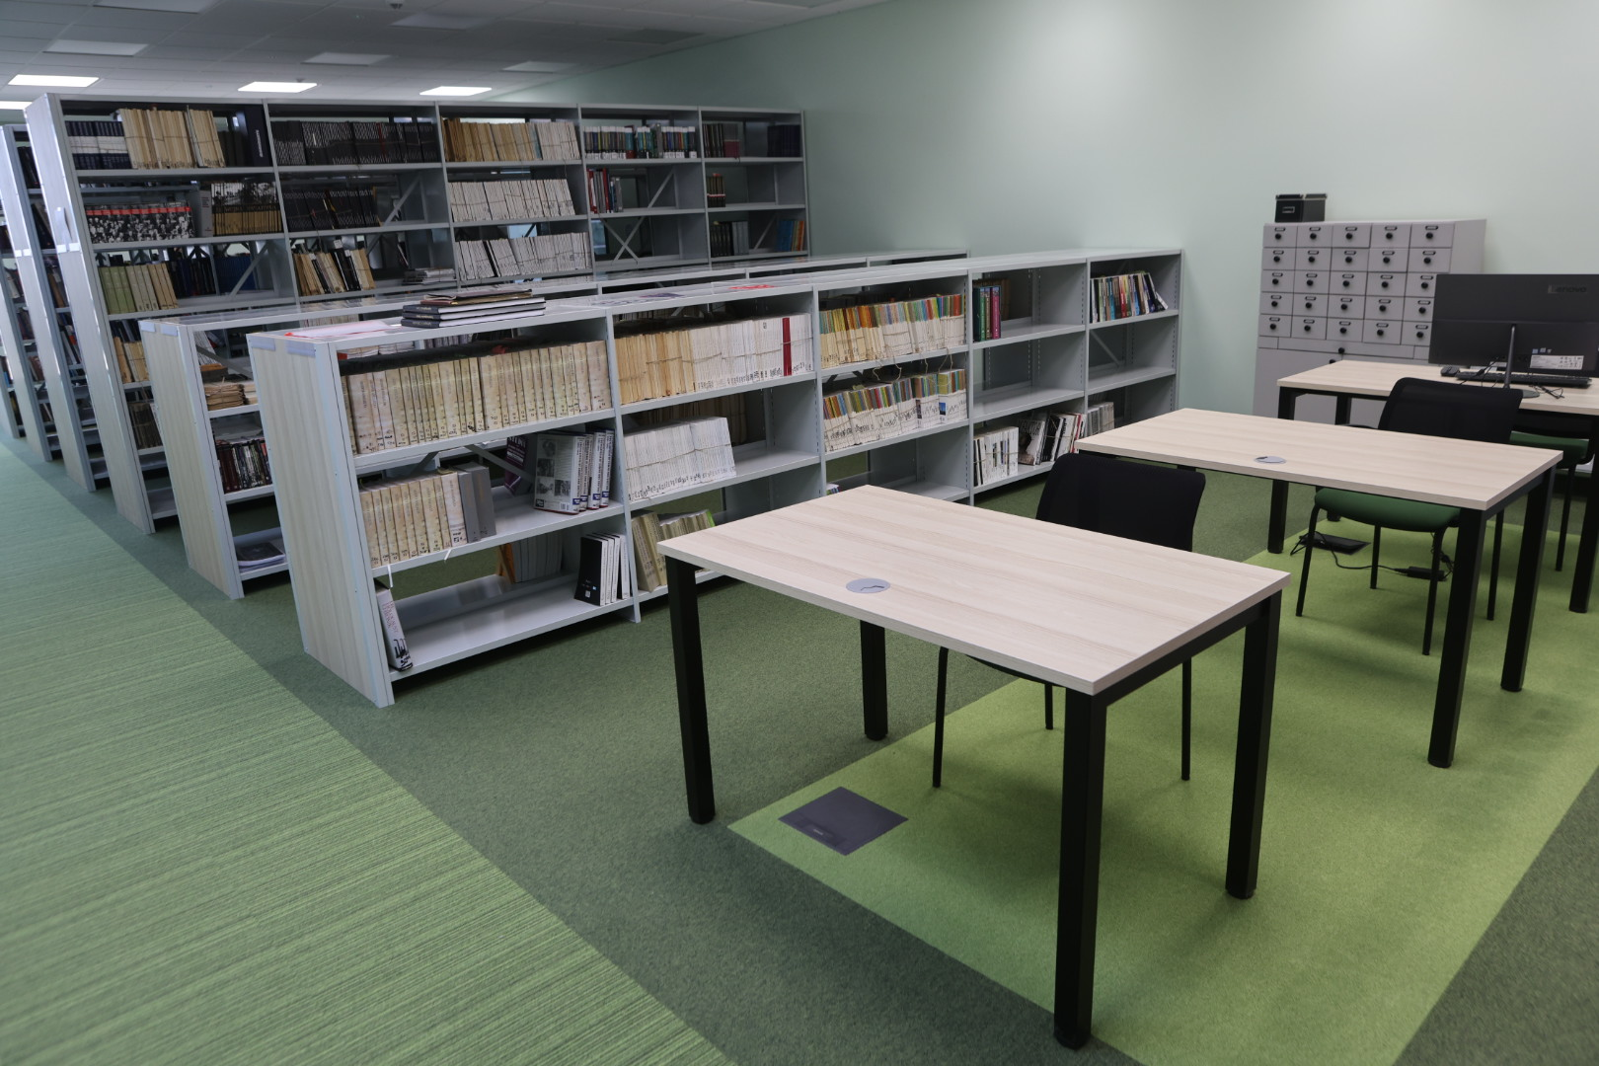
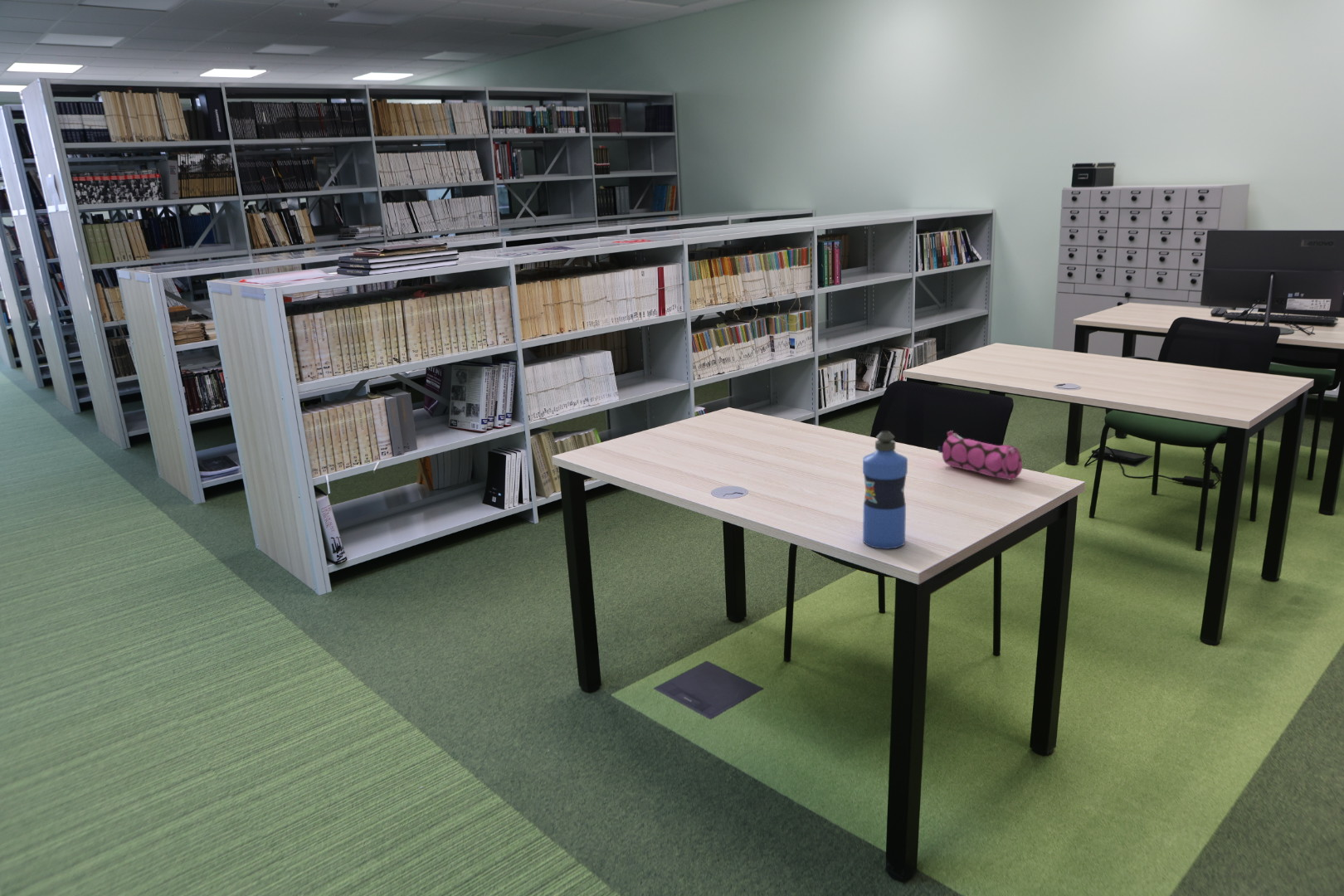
+ water bottle (884, 487)
+ pencil case (981, 455)
